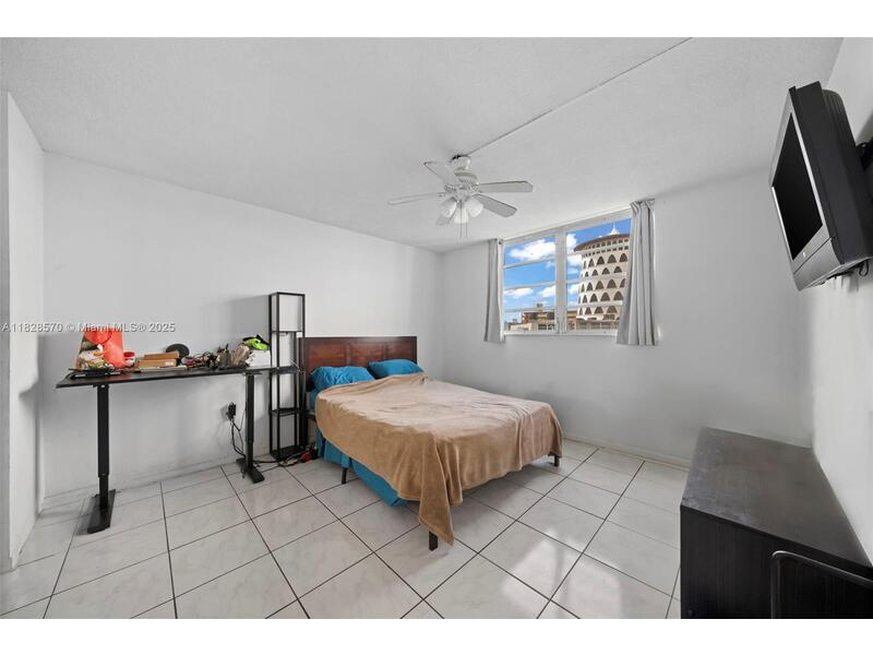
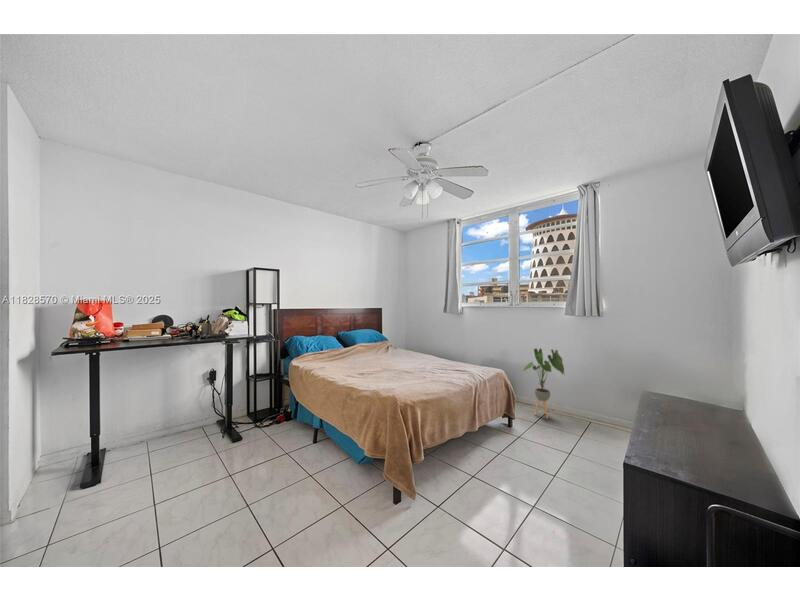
+ house plant (544, 382)
